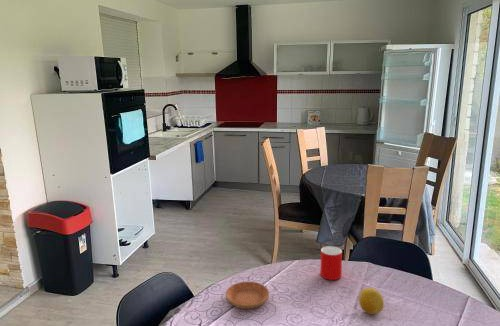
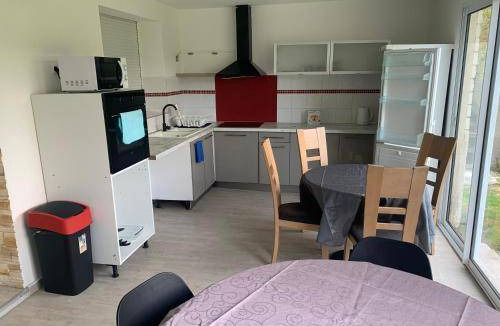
- fruit (371, 300)
- saucer (247, 295)
- cup (331, 261)
